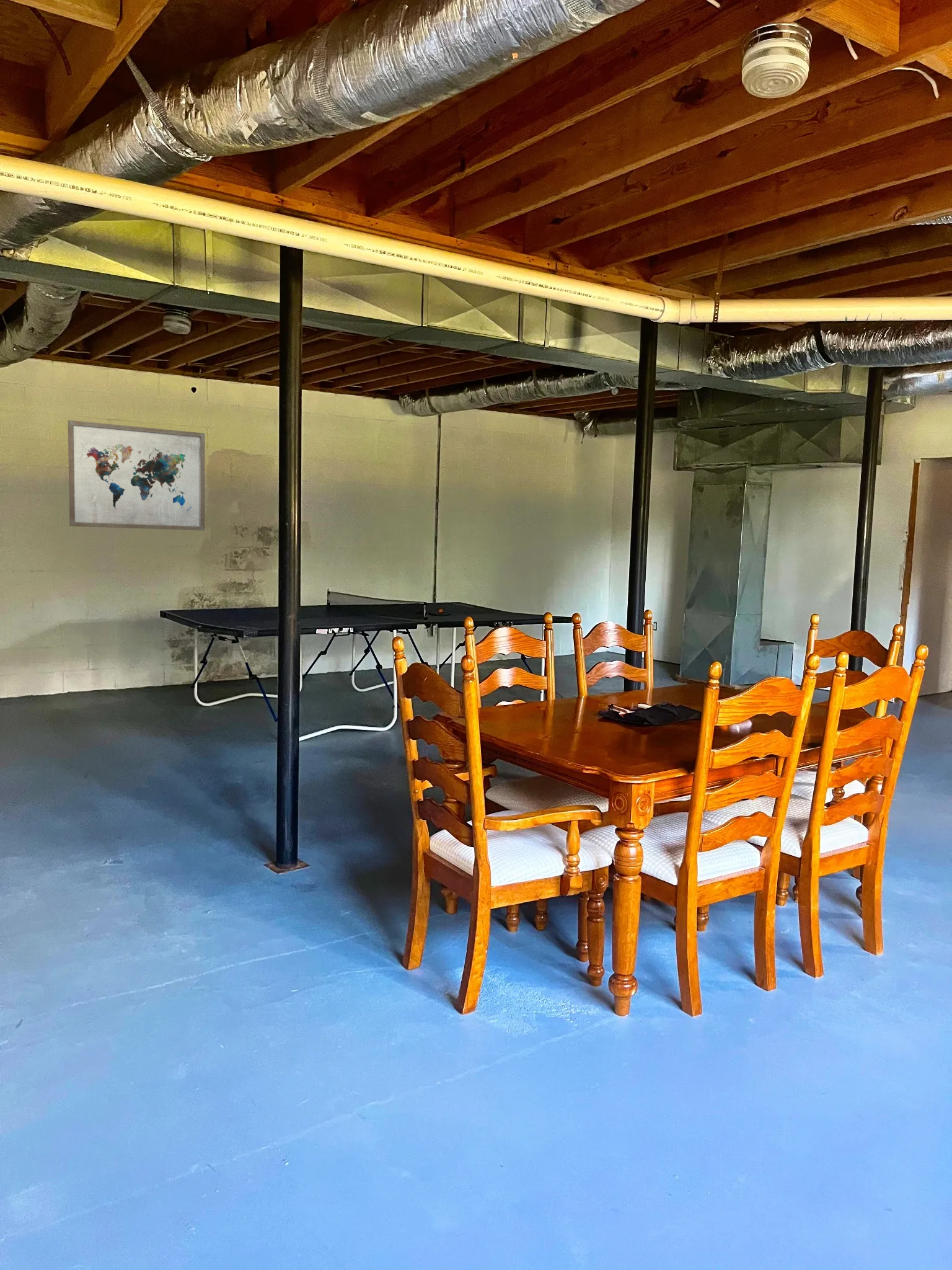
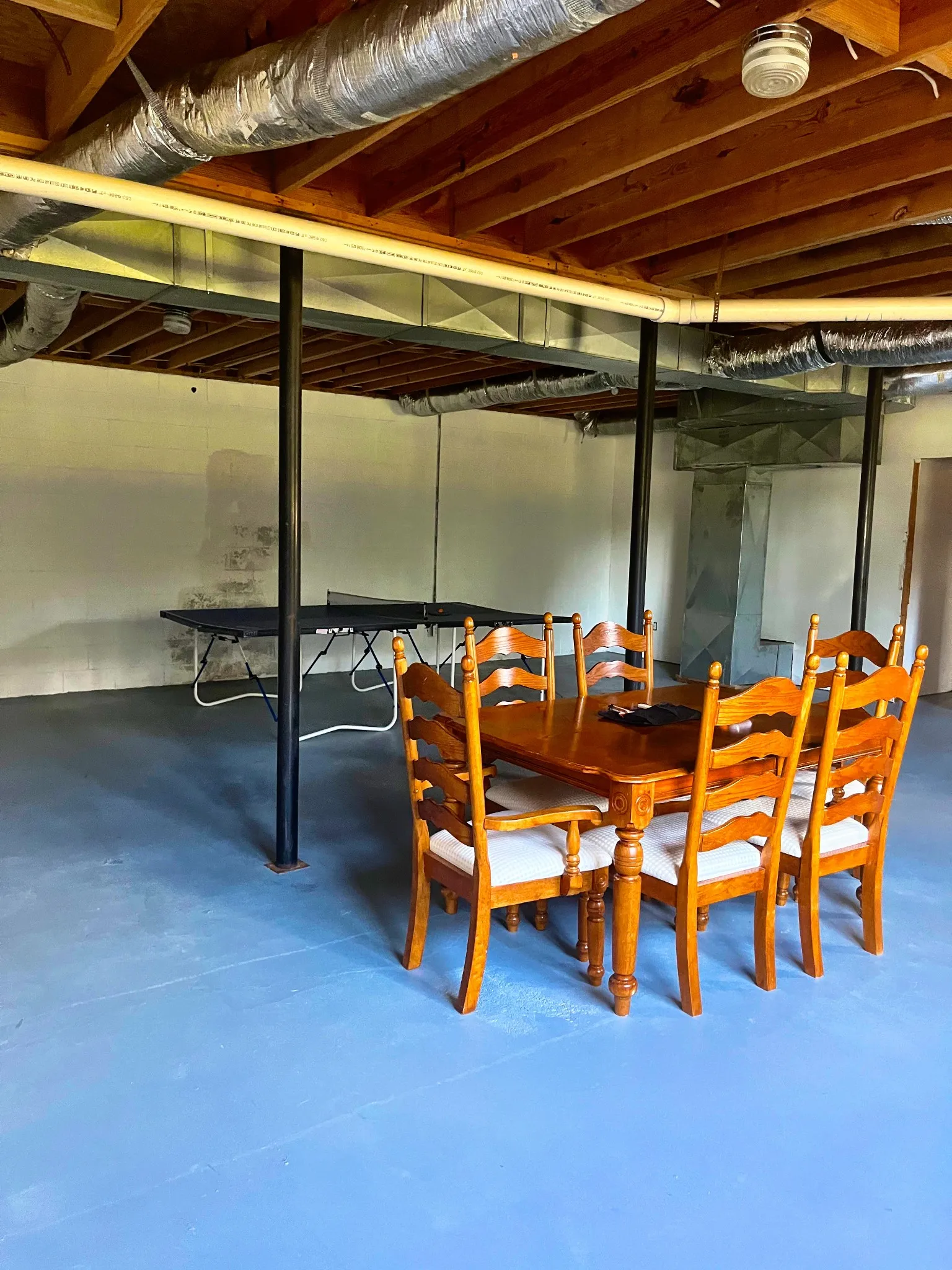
- wall art (139, 477)
